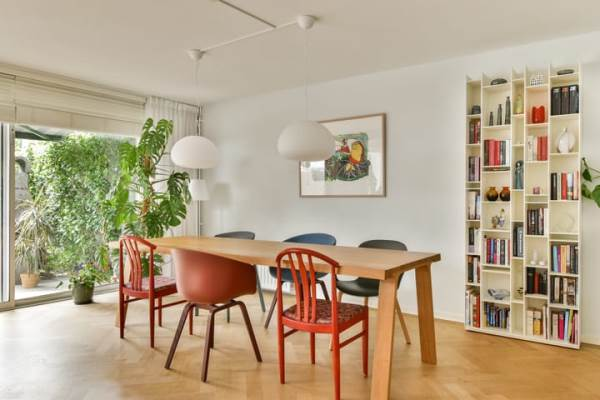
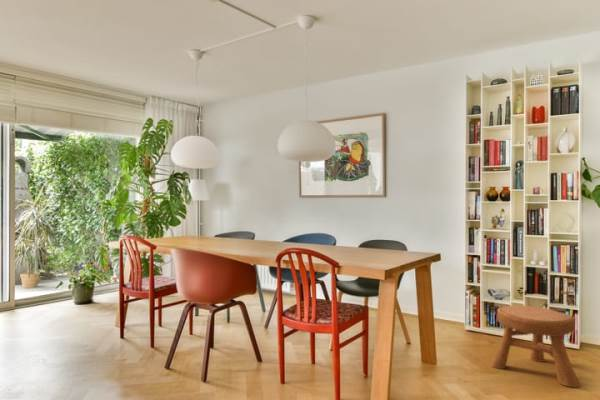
+ stool (540, 342)
